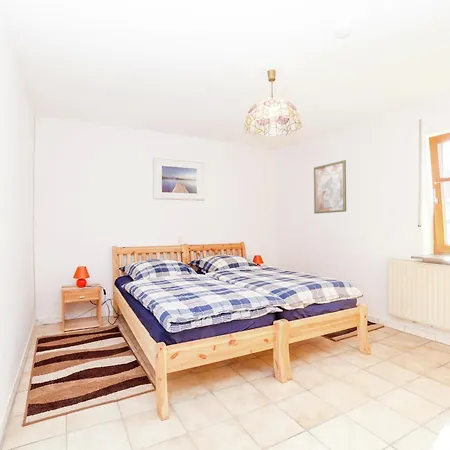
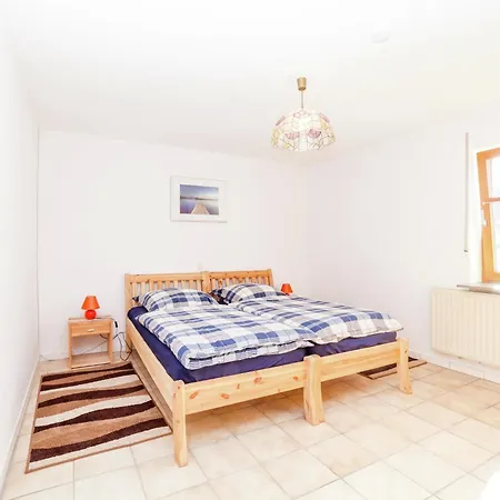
- wall art (328, 188)
